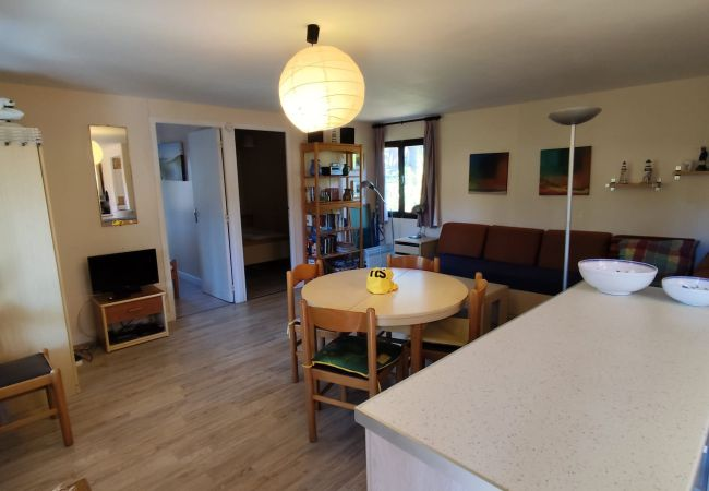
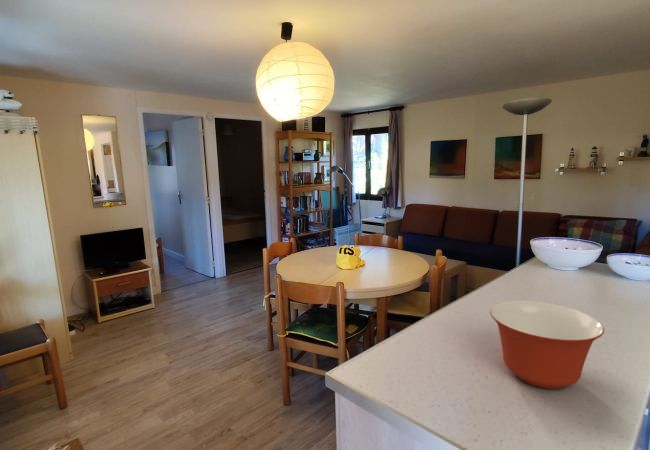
+ mixing bowl (541, 346)
